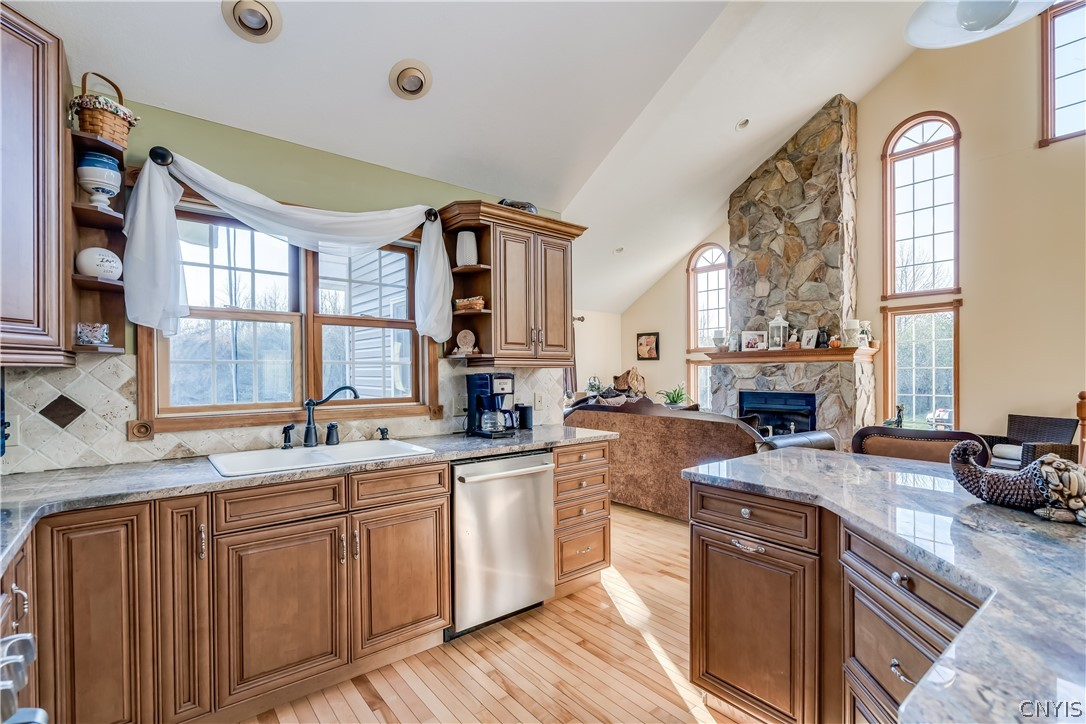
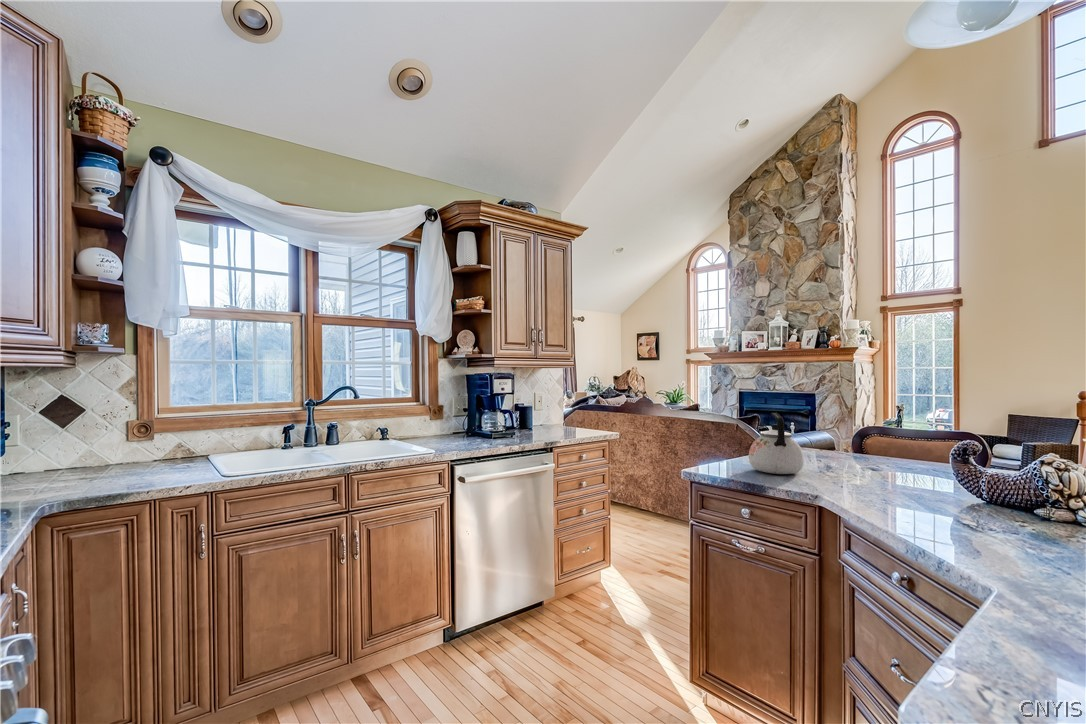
+ kettle (775, 442)
